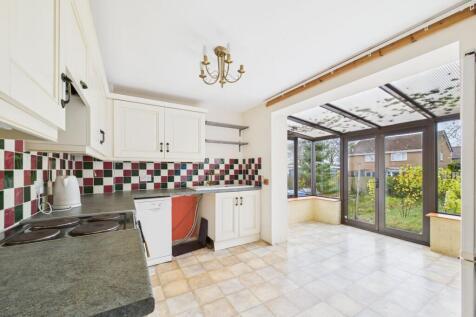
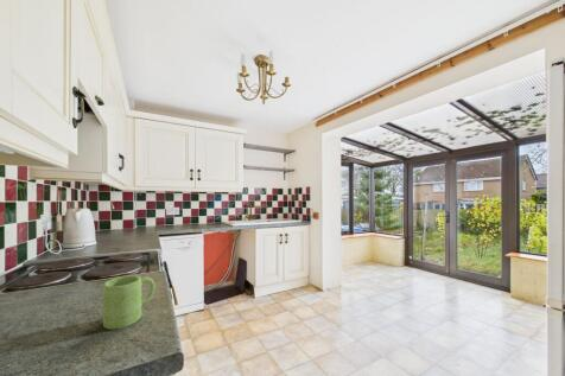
+ mug (131, 298)
